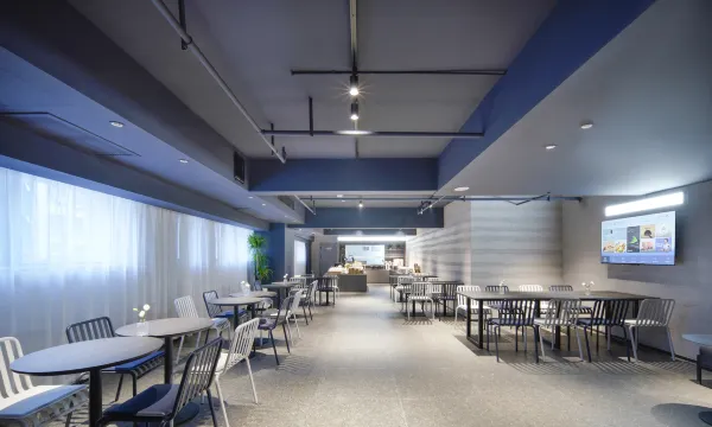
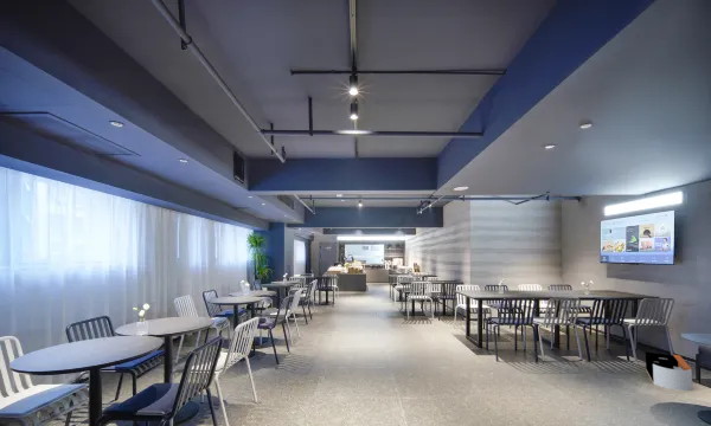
+ storage bin (668, 370)
